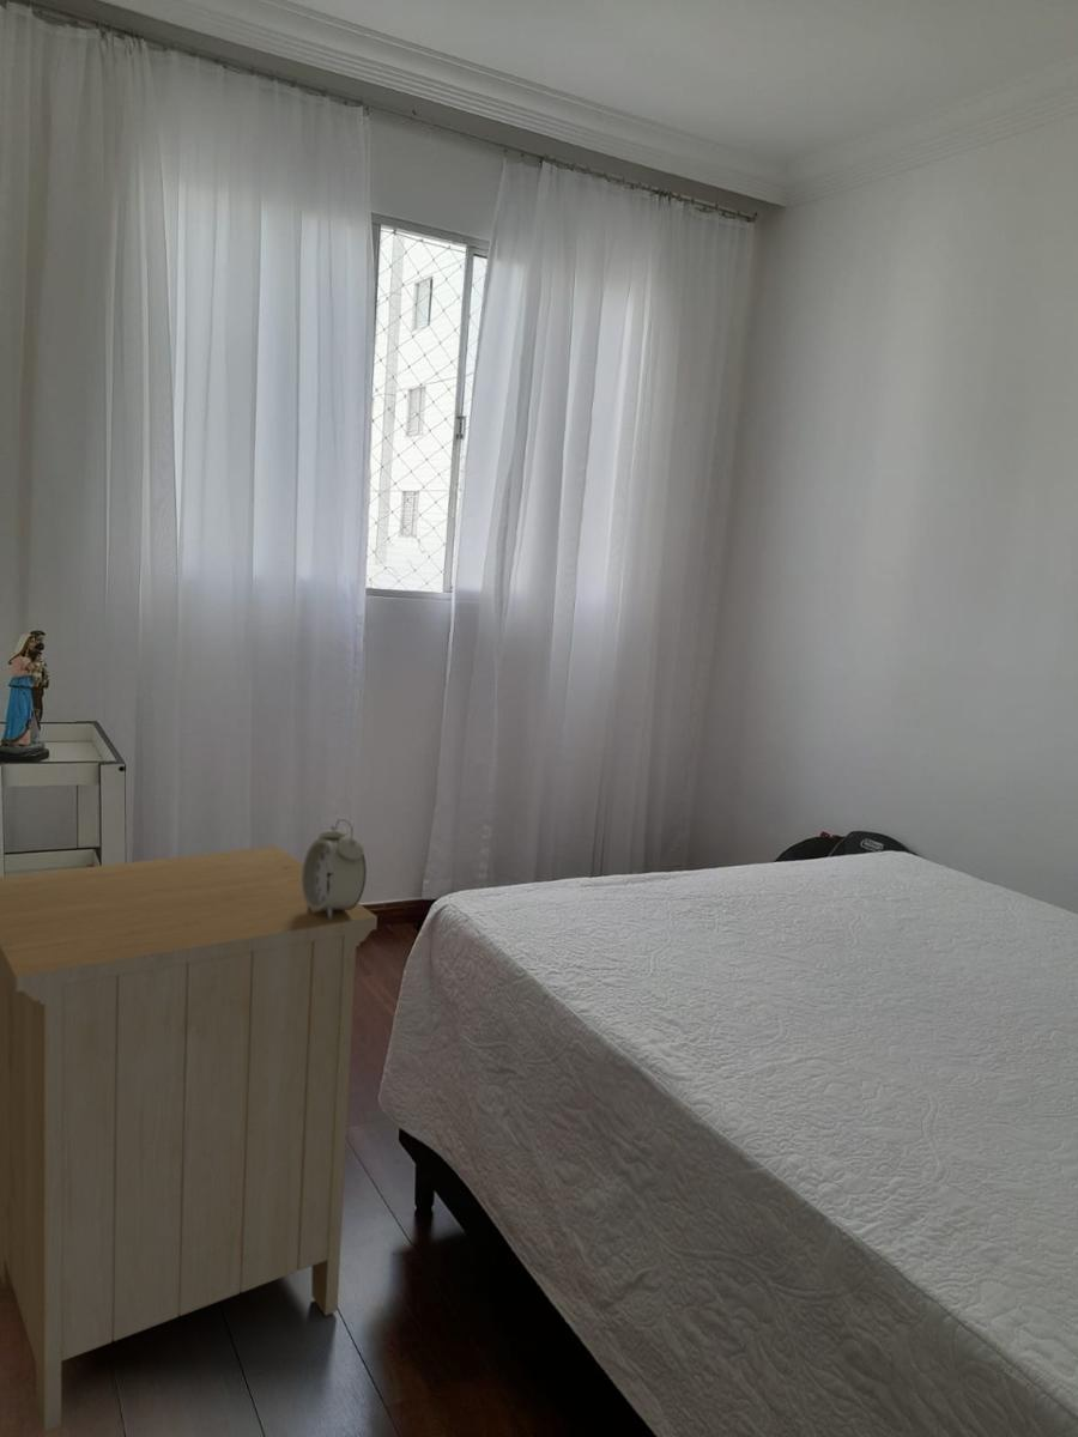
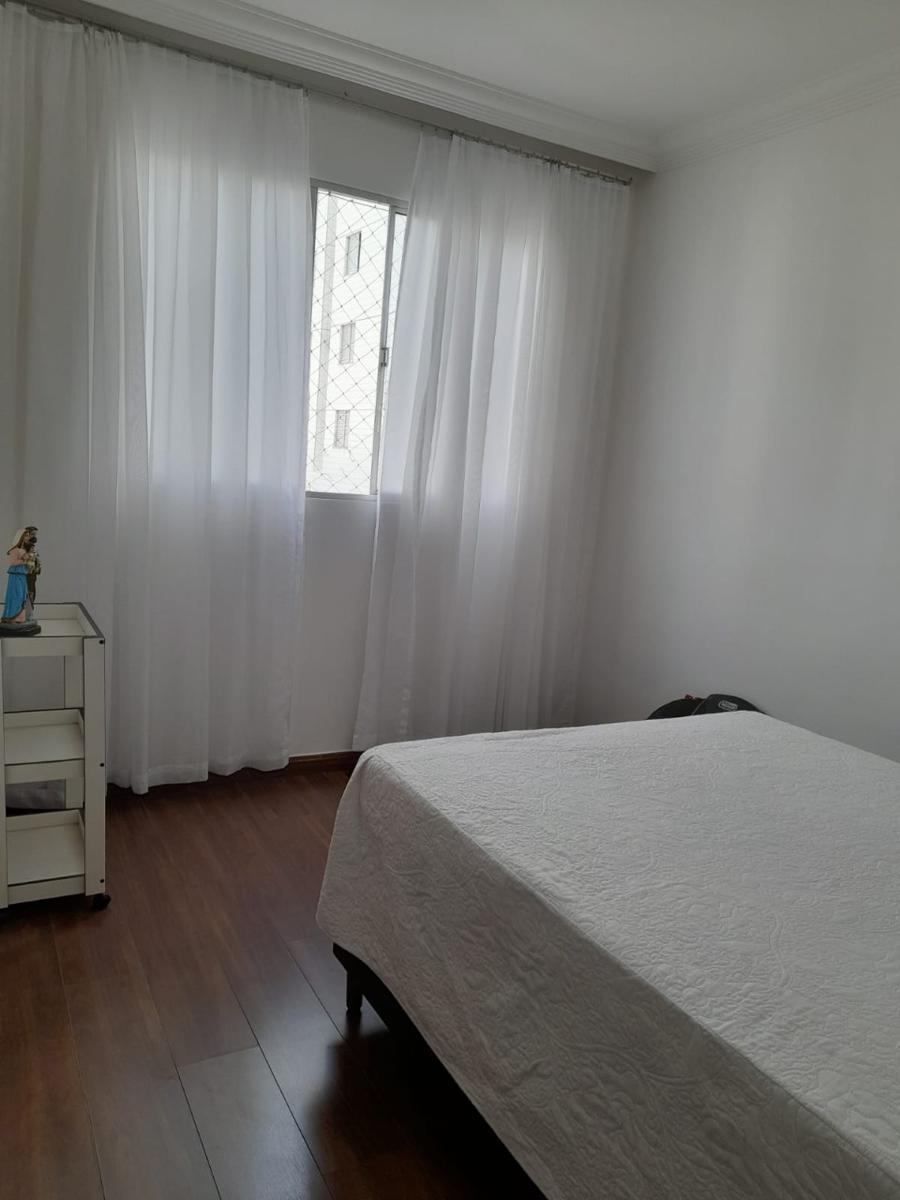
- alarm clock (333, 863)
- nightstand (166, 1098)
